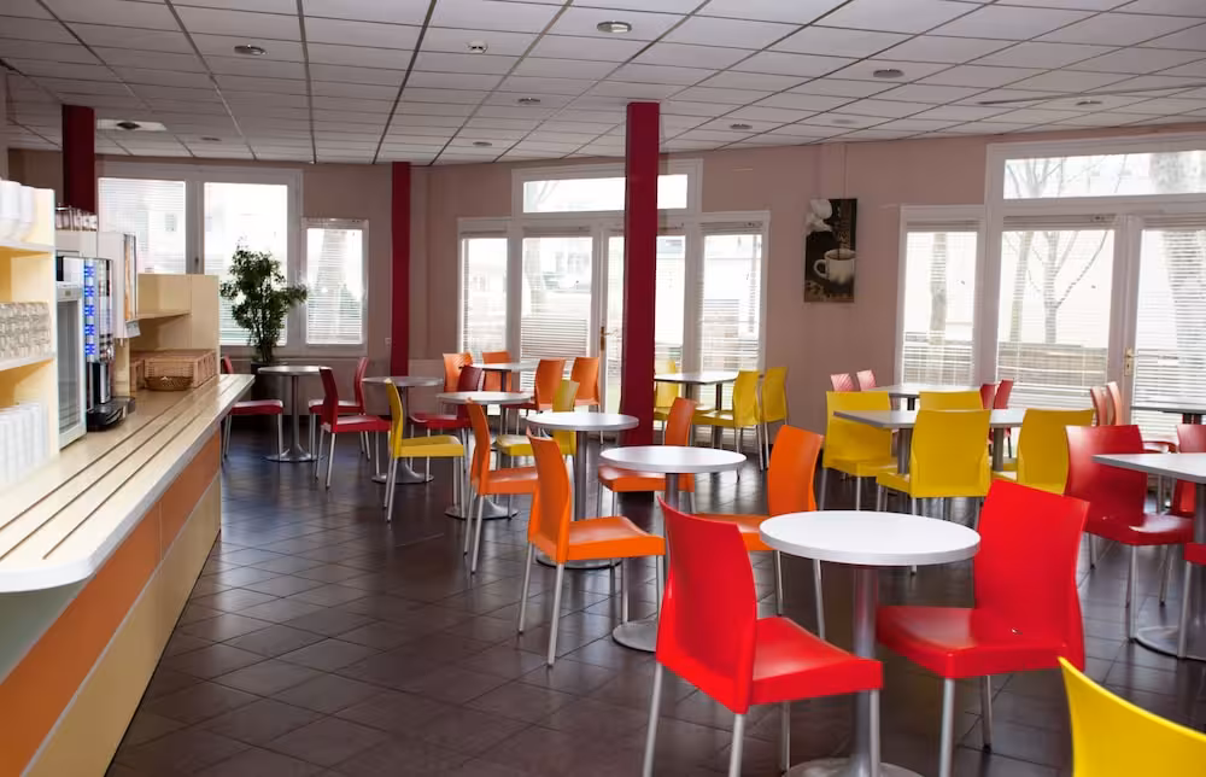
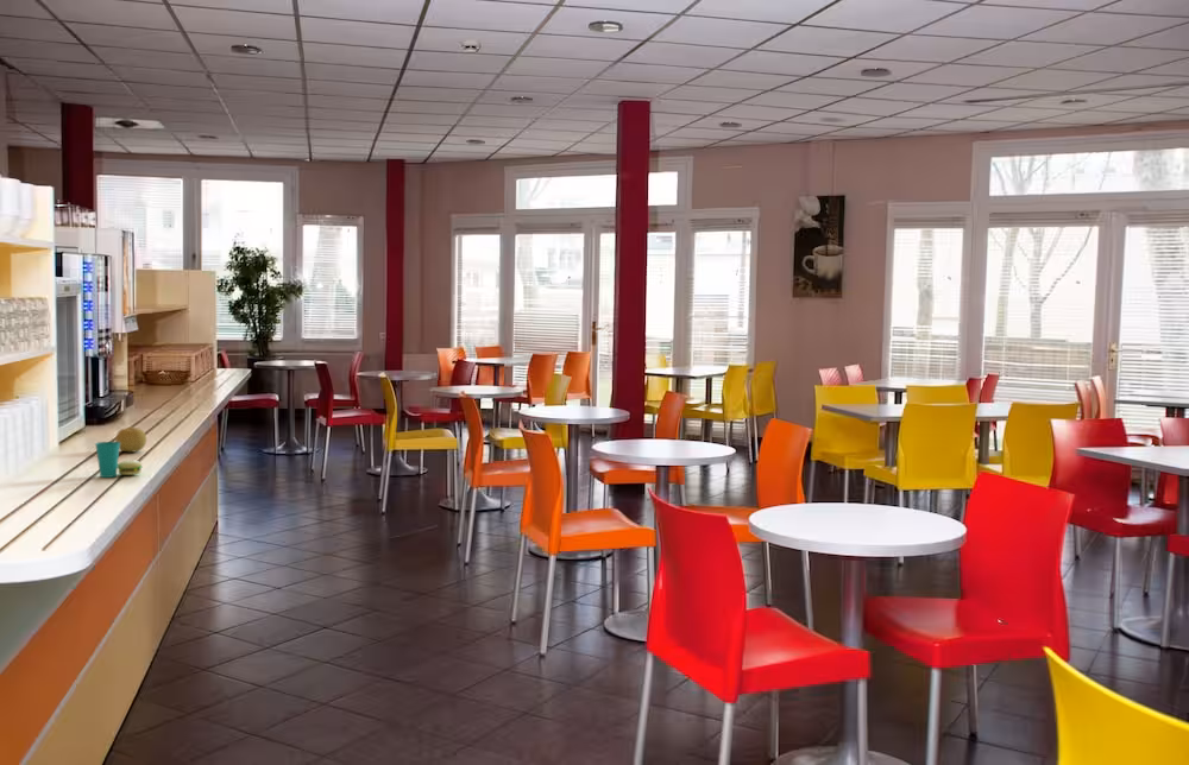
+ cup (117, 459)
+ fruit (131, 440)
